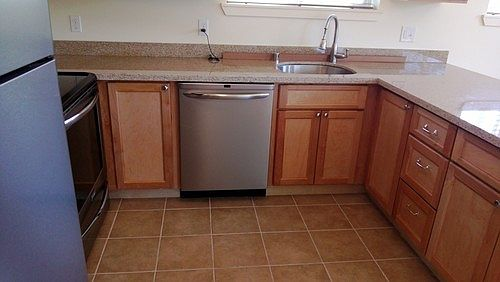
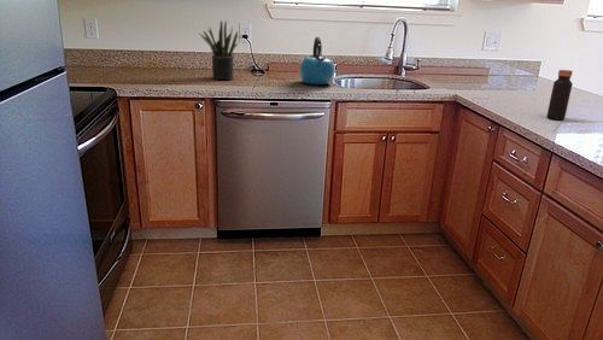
+ potted plant (219, 49)
+ bottle (560, 94)
+ kettle (317, 60)
